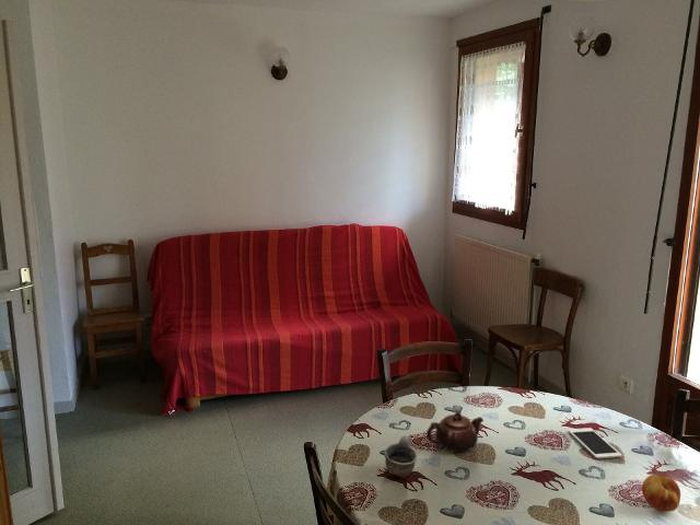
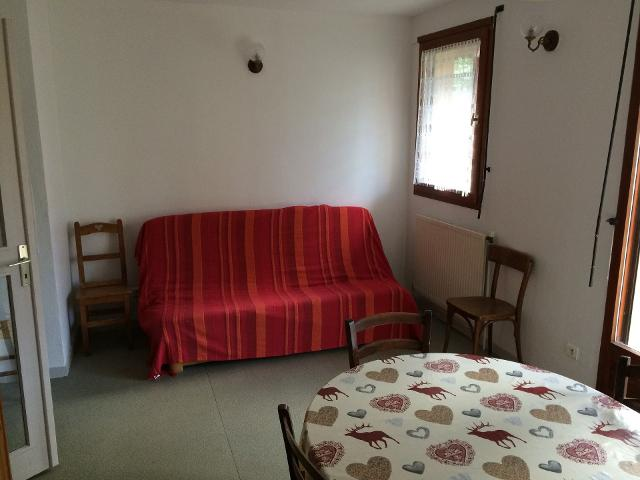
- cup (401, 458)
- cell phone (593, 442)
- teapot (455, 428)
- fruit (661, 492)
